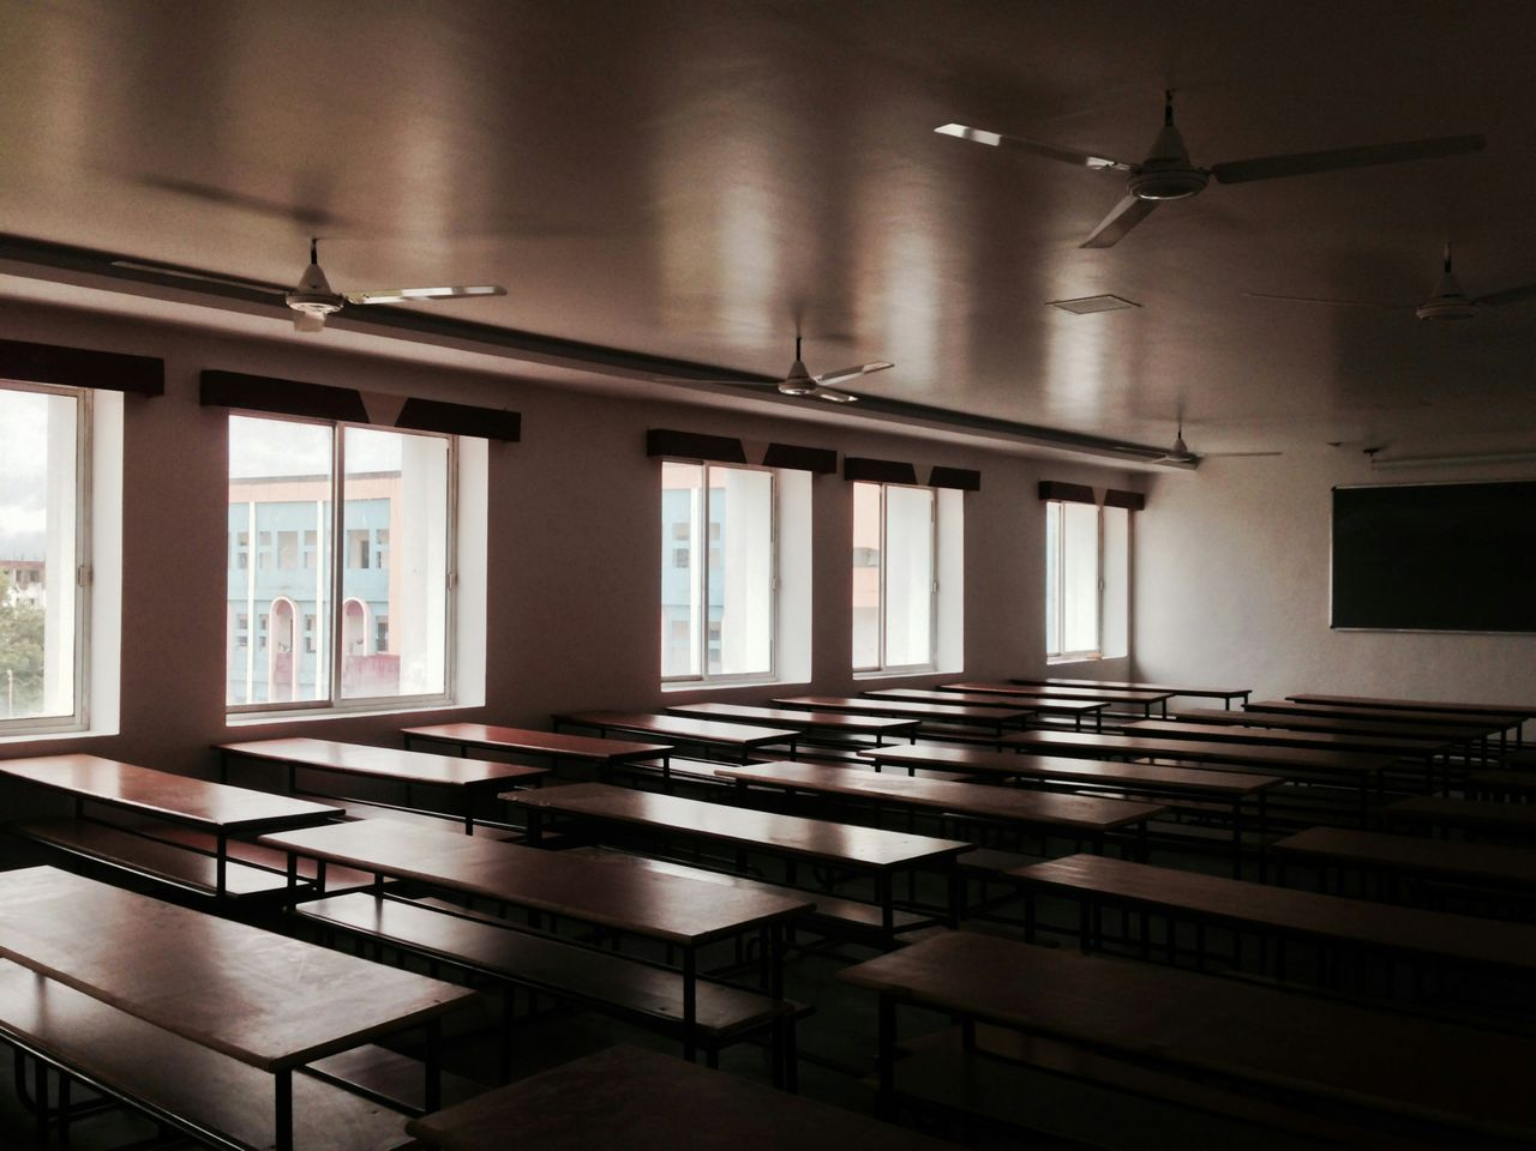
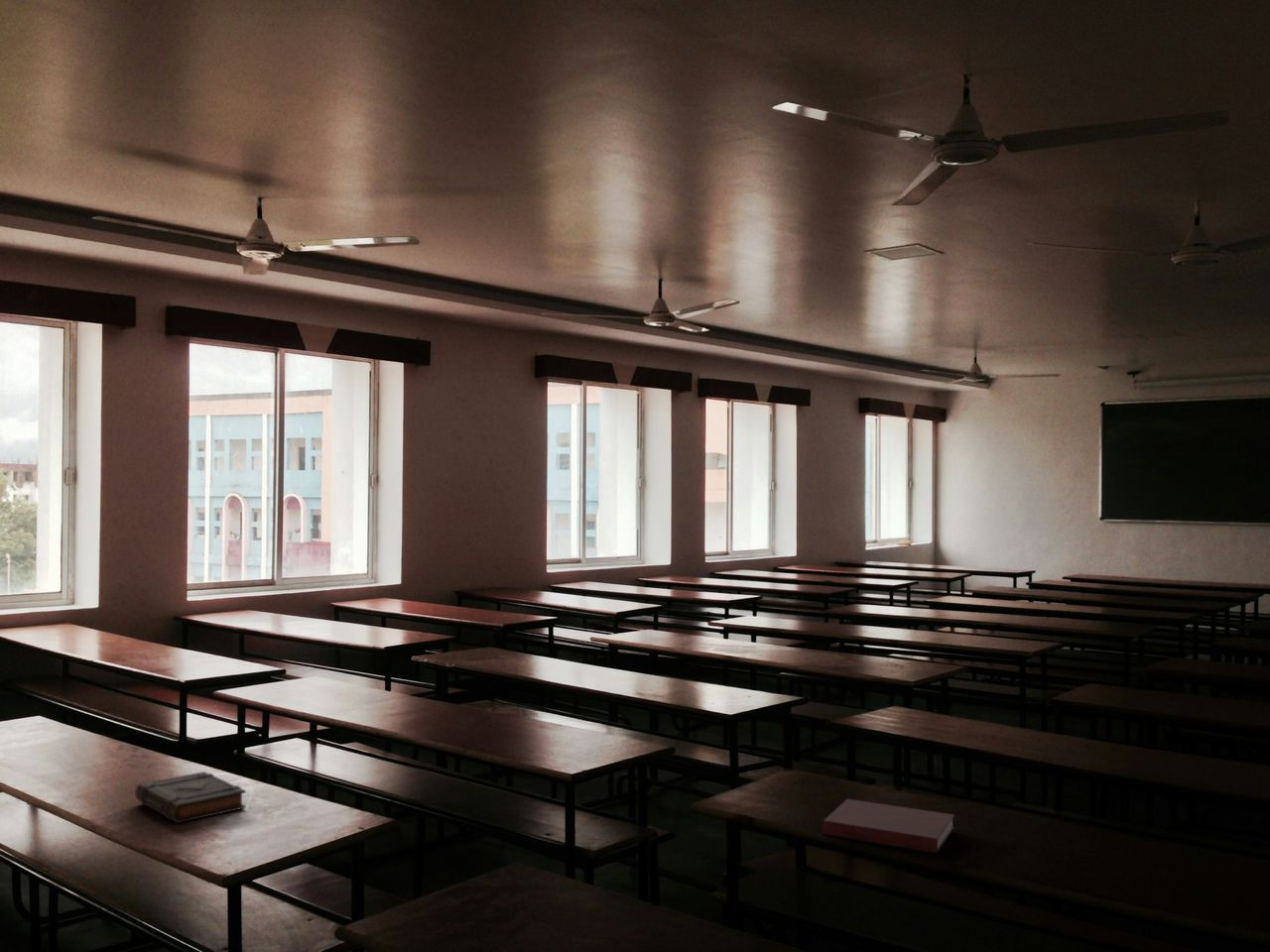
+ notebook (889, 824)
+ book (190, 795)
